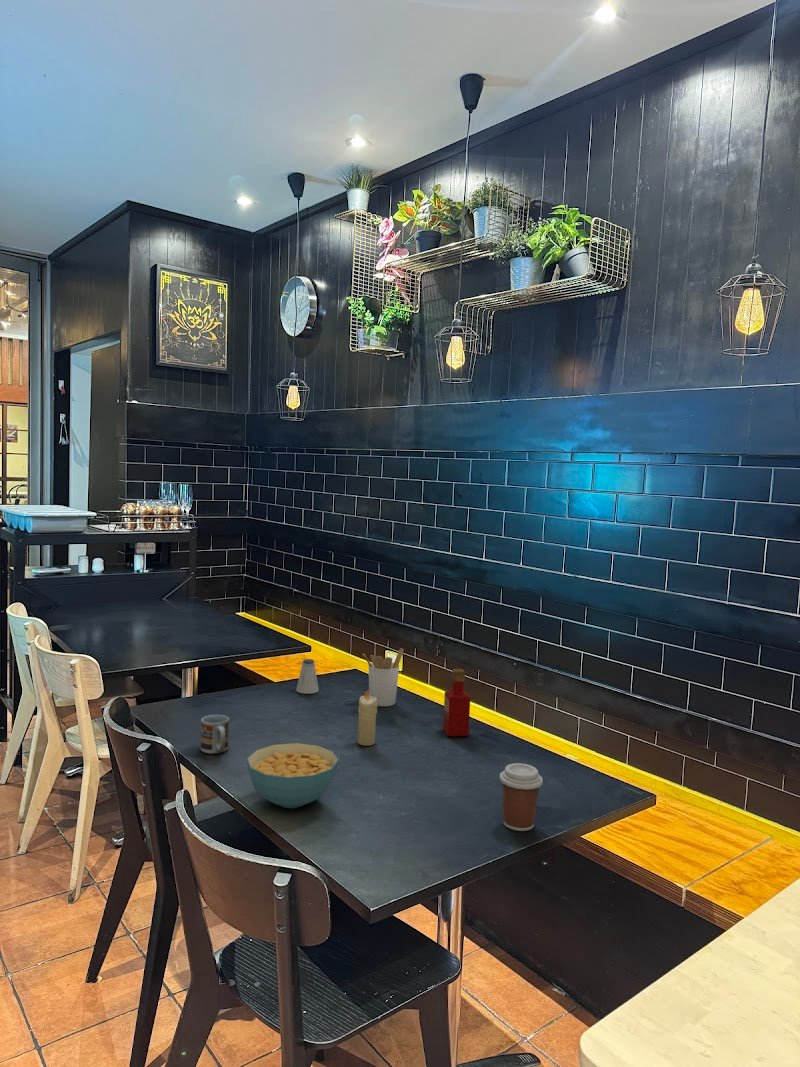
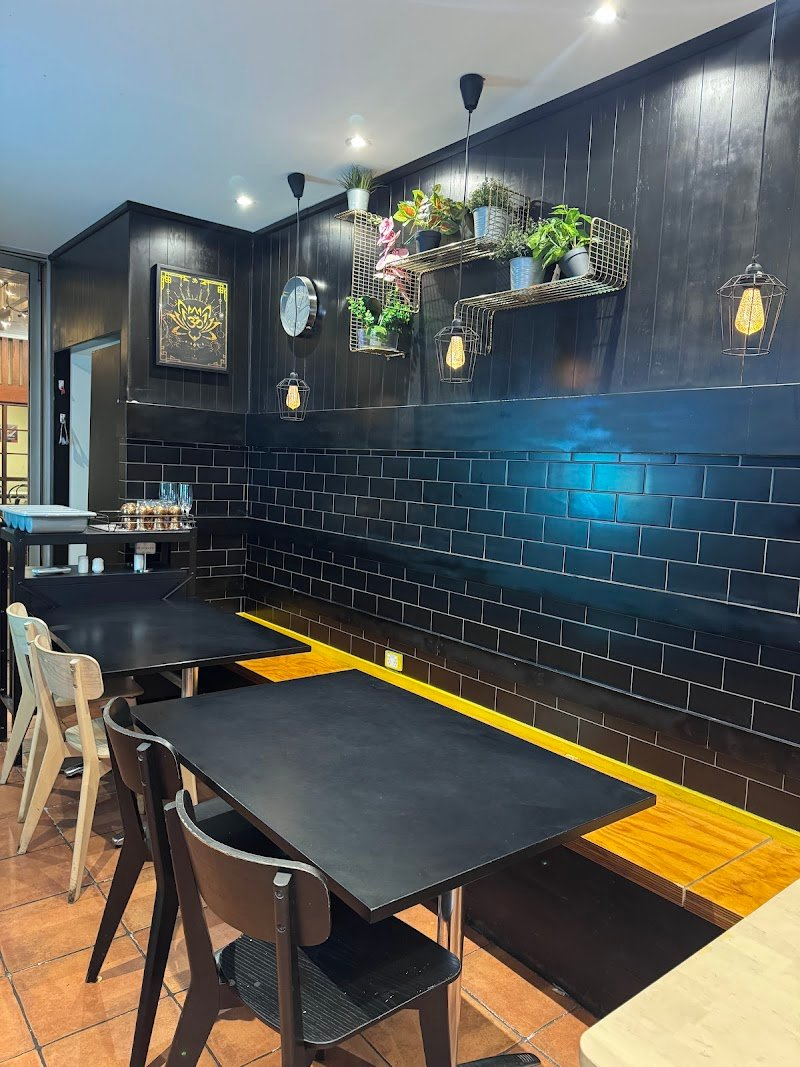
- cereal bowl (292, 780)
- cup (216, 735)
- candle (367, 715)
- tabasco sauce (457, 701)
- coffee cup (520, 796)
- saltshaker (308, 675)
- utensil holder (382, 676)
